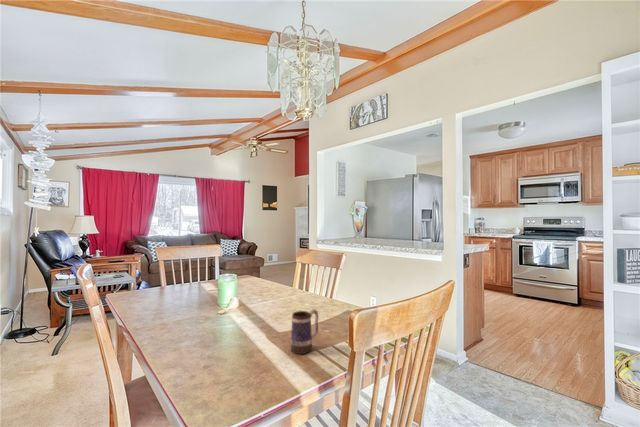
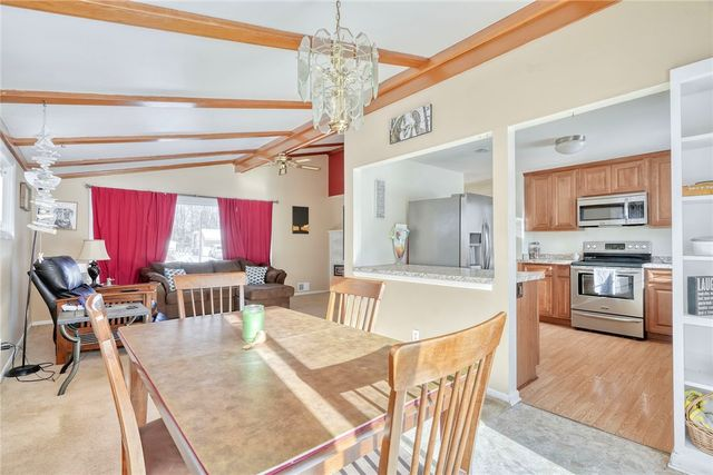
- mug (305, 330)
